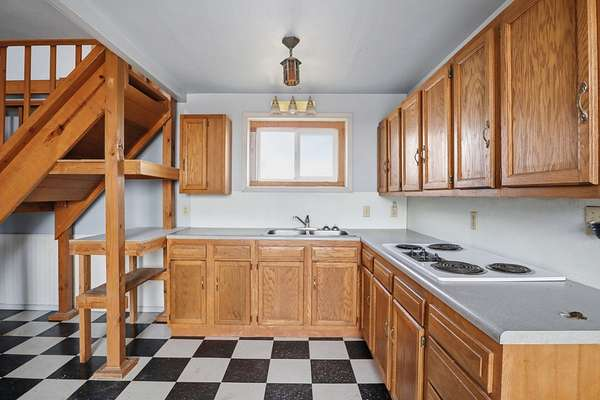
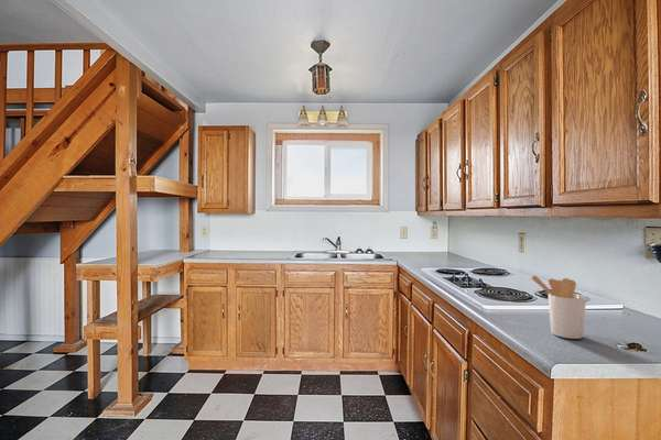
+ utensil holder (556, 304)
